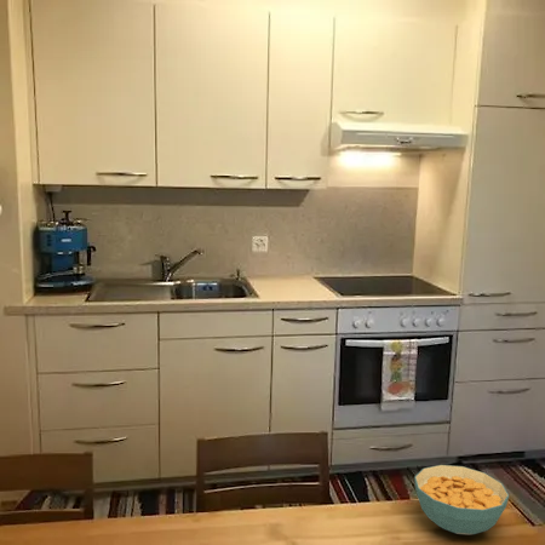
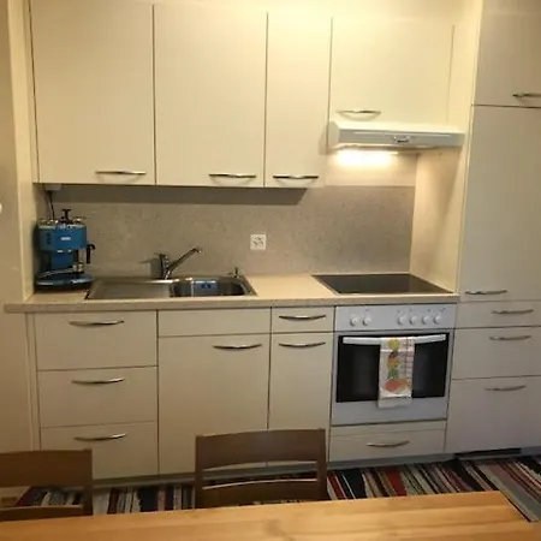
- cereal bowl (458, 506)
